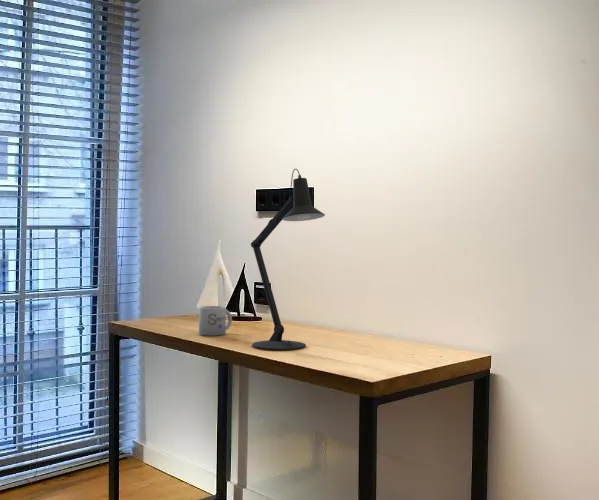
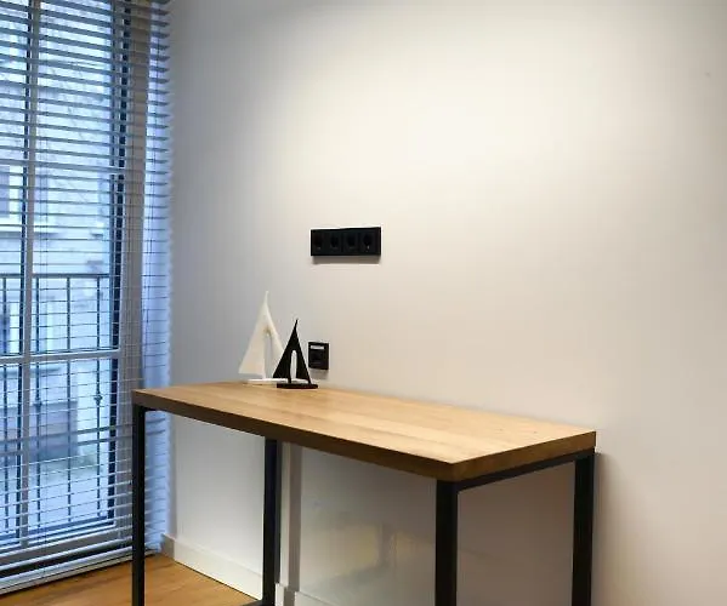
- mug (216, 319)
- desk lamp (264, 264)
